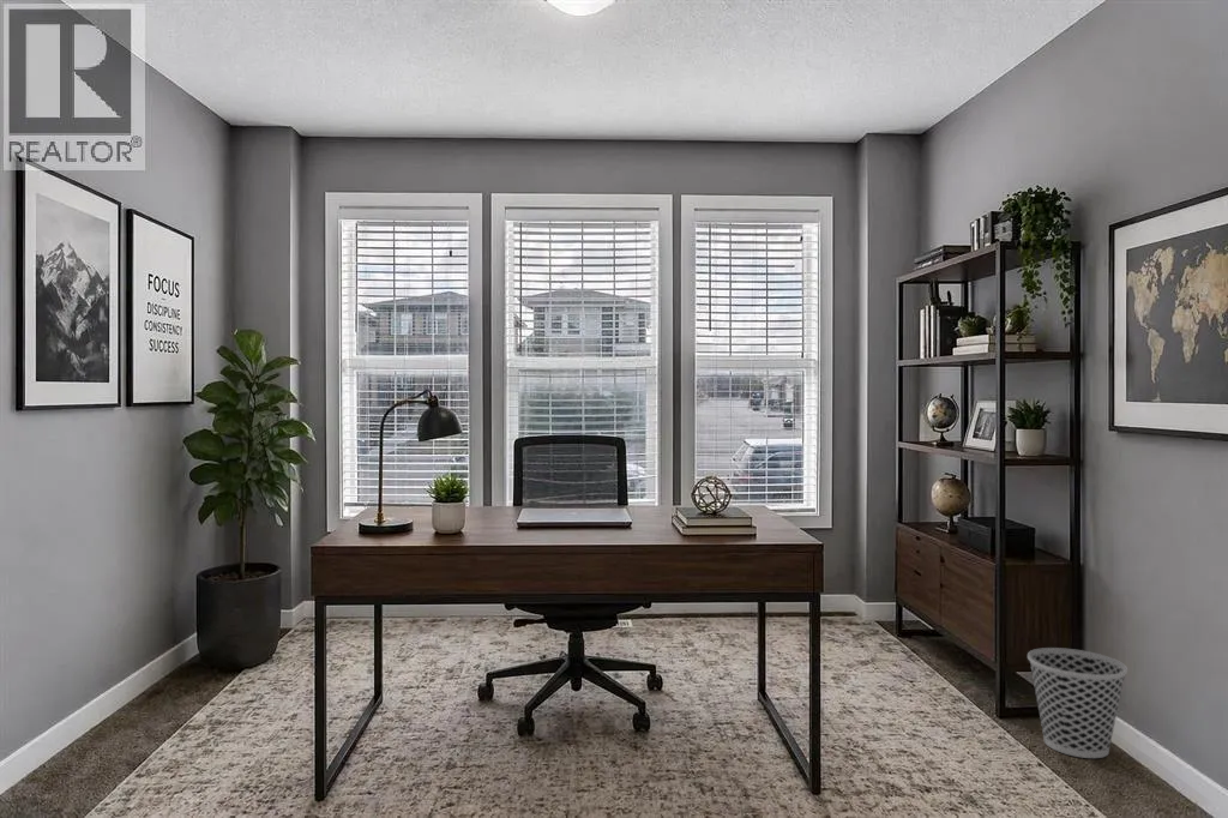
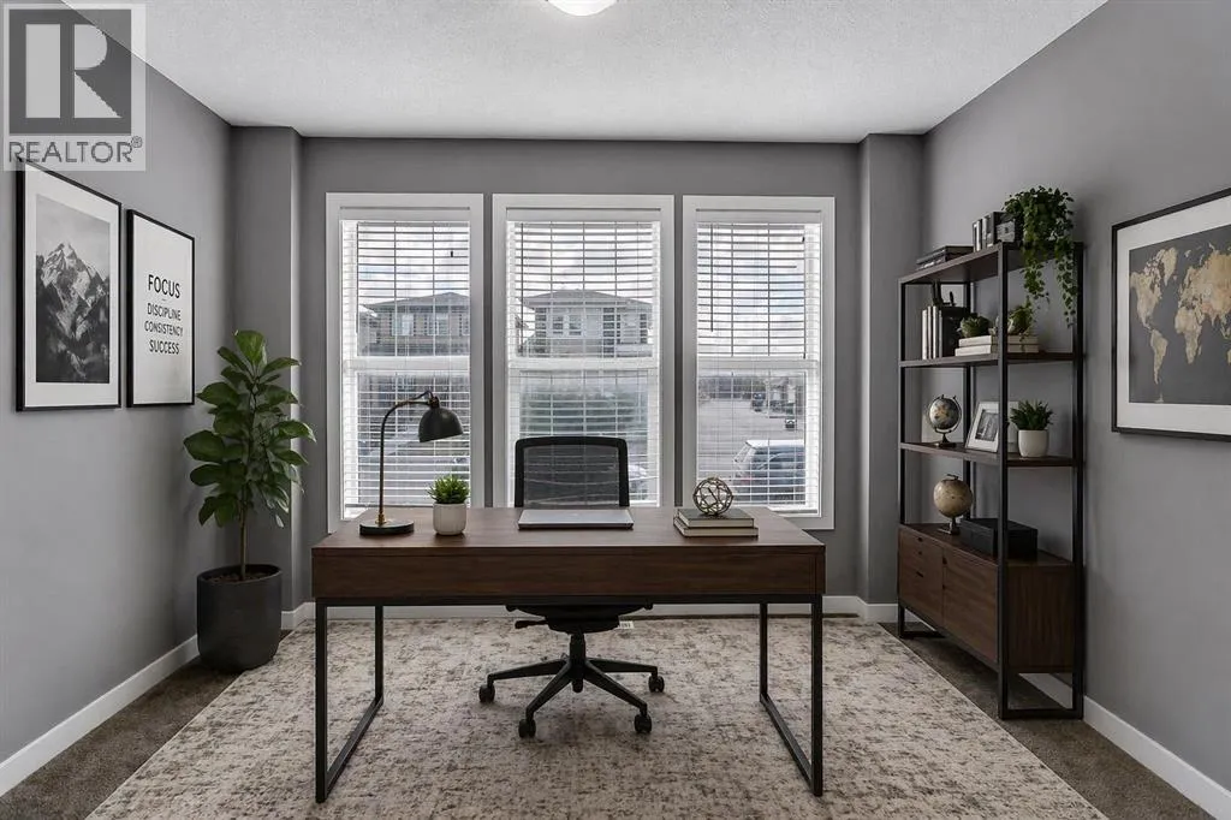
- wastebasket (1076, 703)
